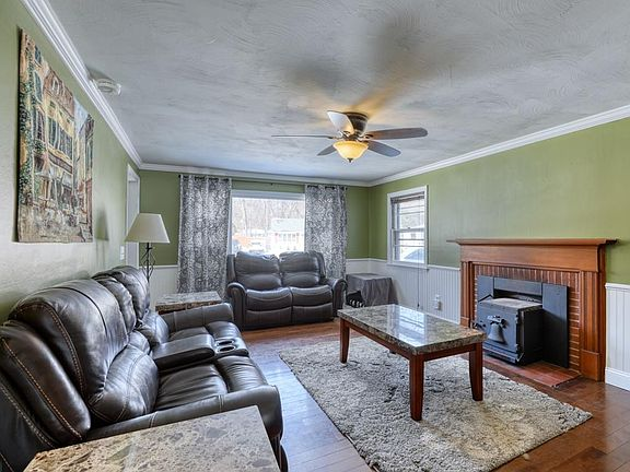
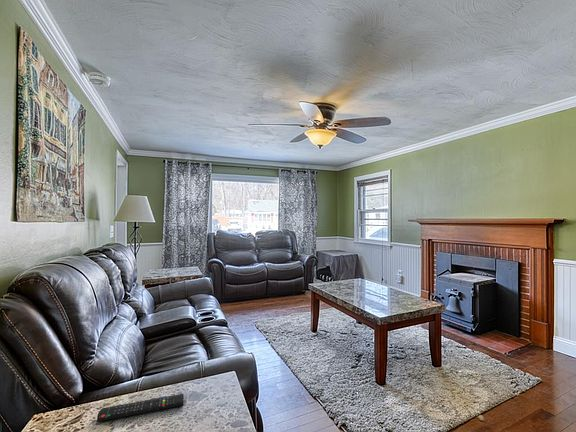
+ remote control (142, 407)
